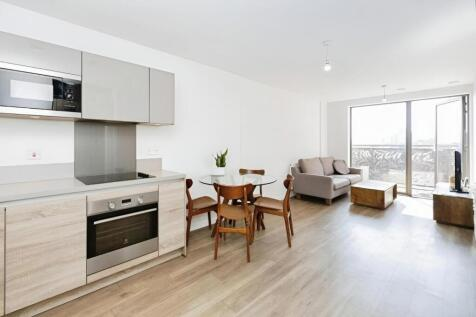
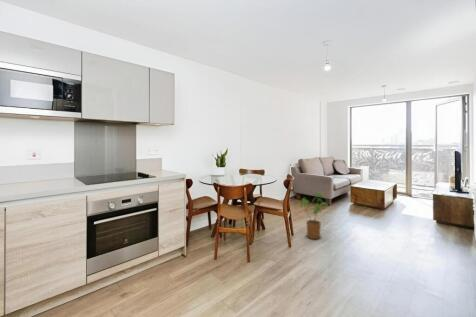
+ house plant (315, 214)
